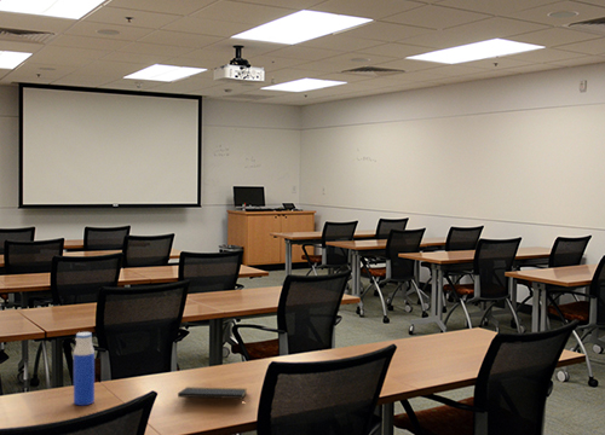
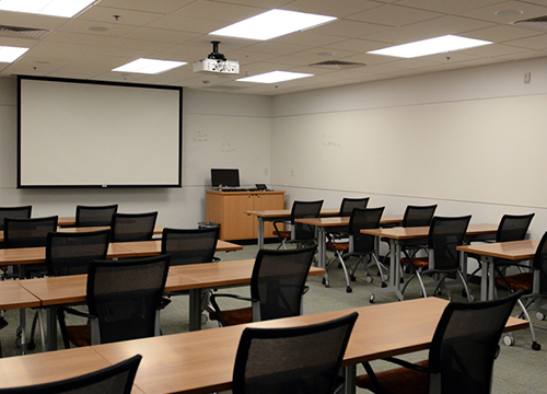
- notepad (213, 392)
- water bottle (83, 367)
